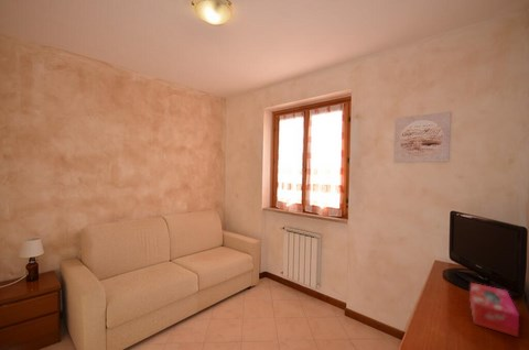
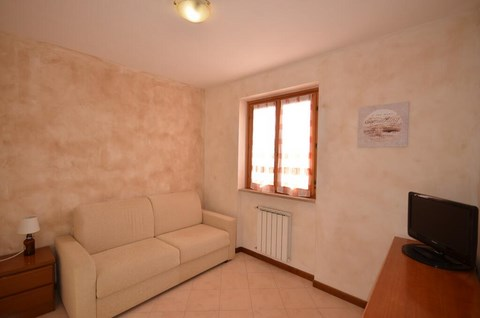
- tissue box (490, 306)
